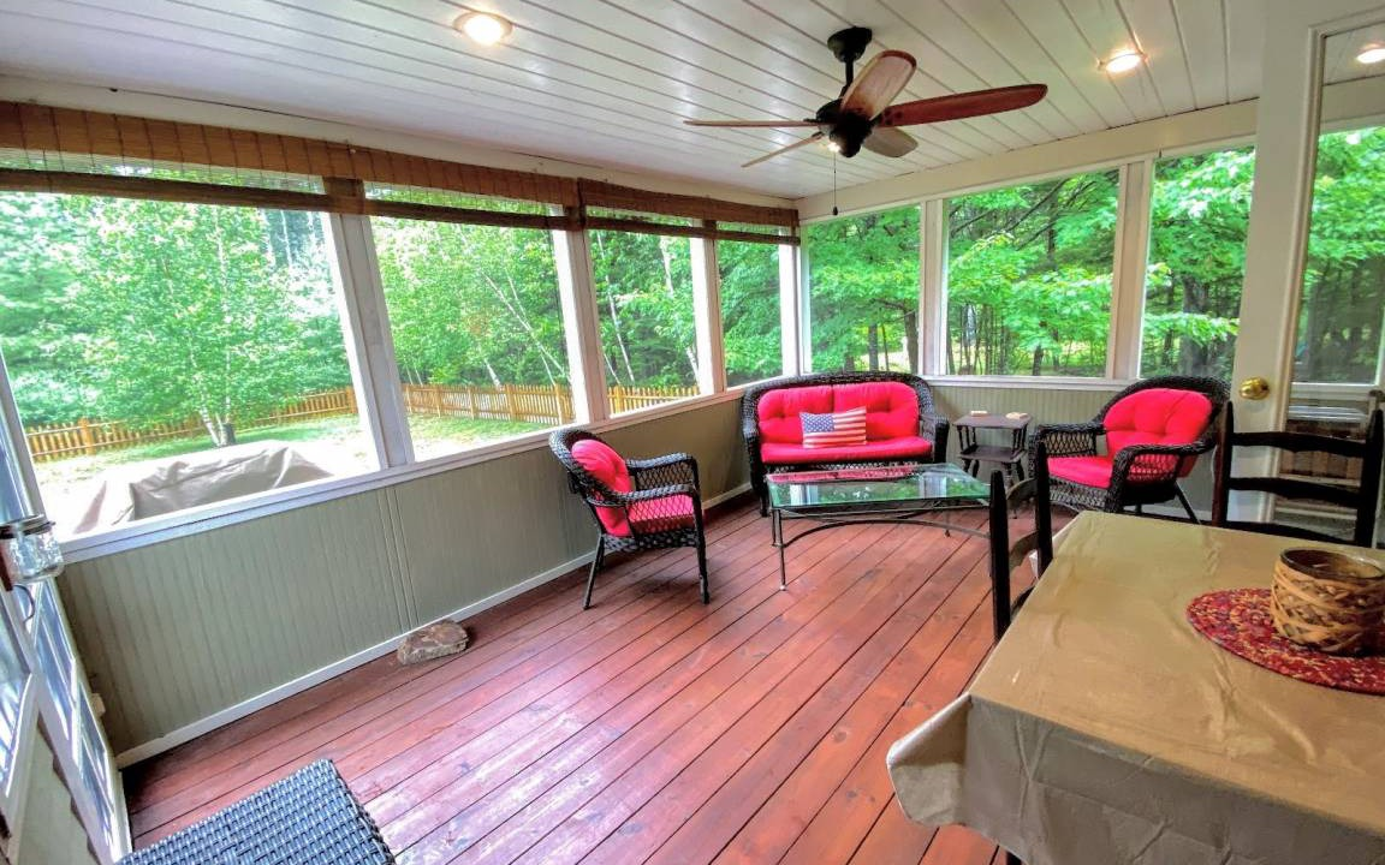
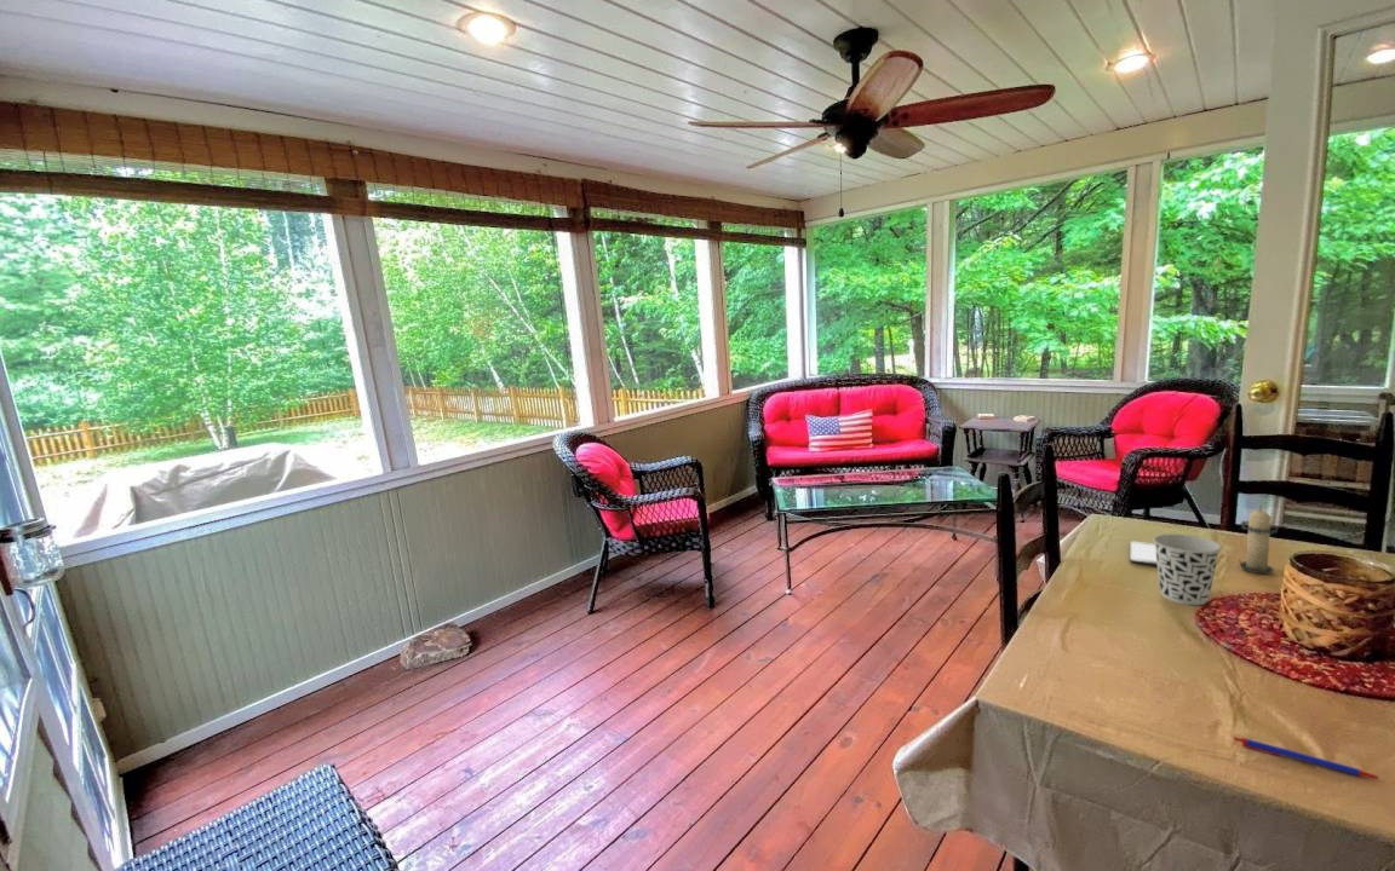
+ cup (1184, 570)
+ candle (1258, 537)
+ pen (1304, 757)
+ smartphone (1148, 553)
